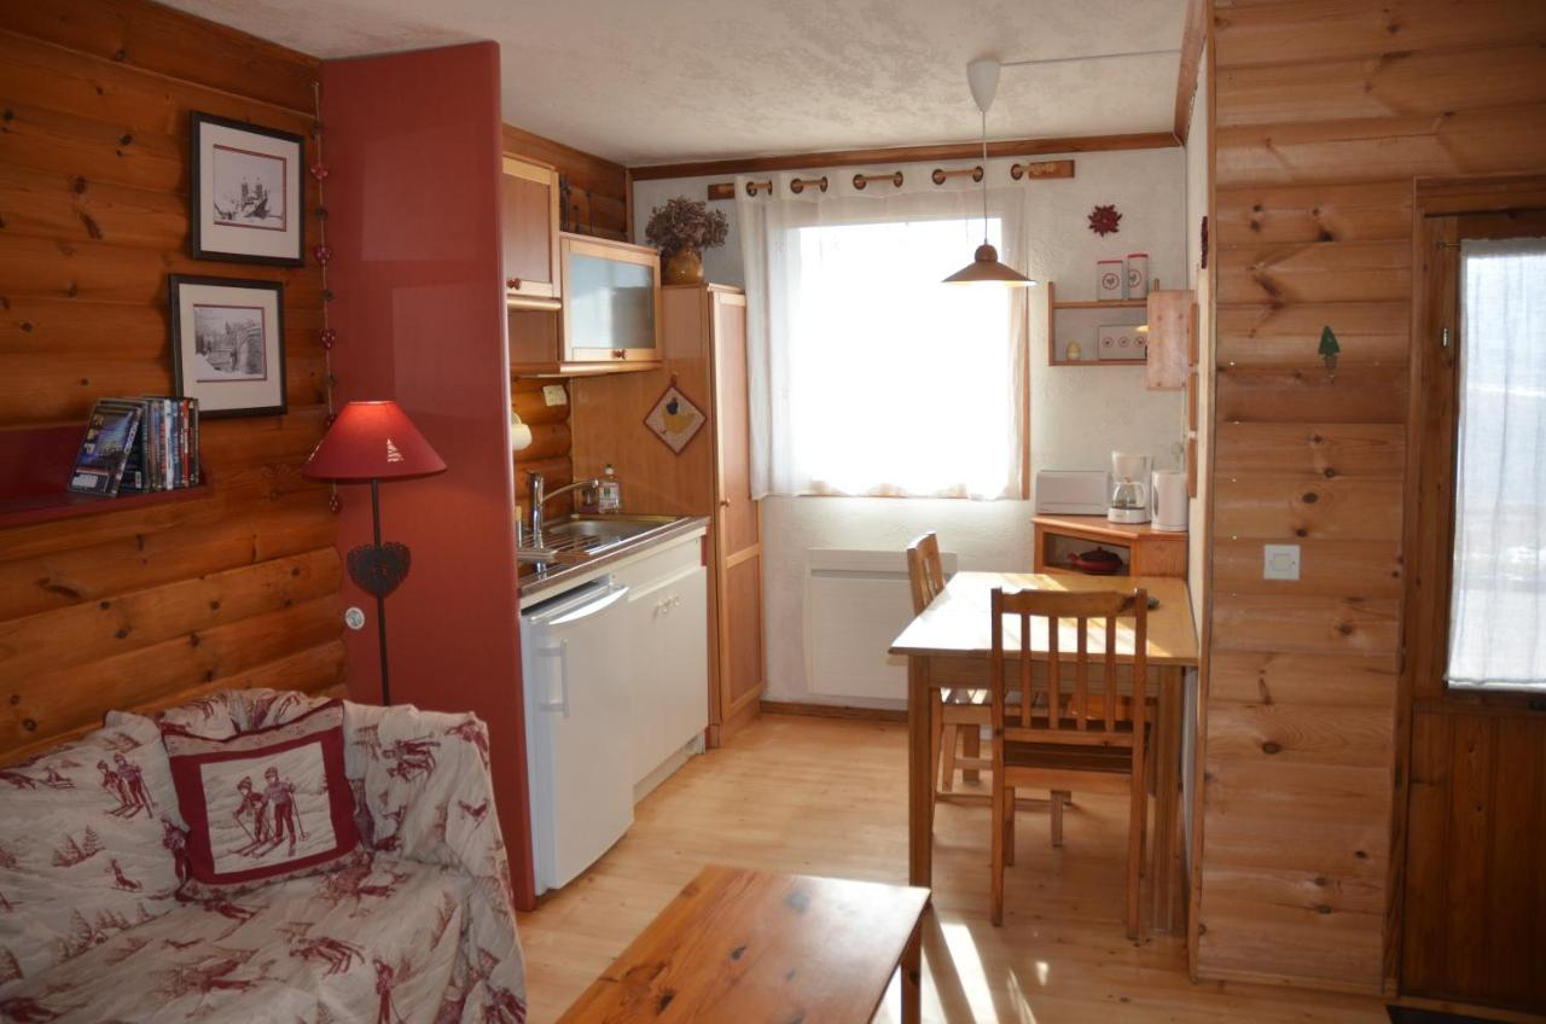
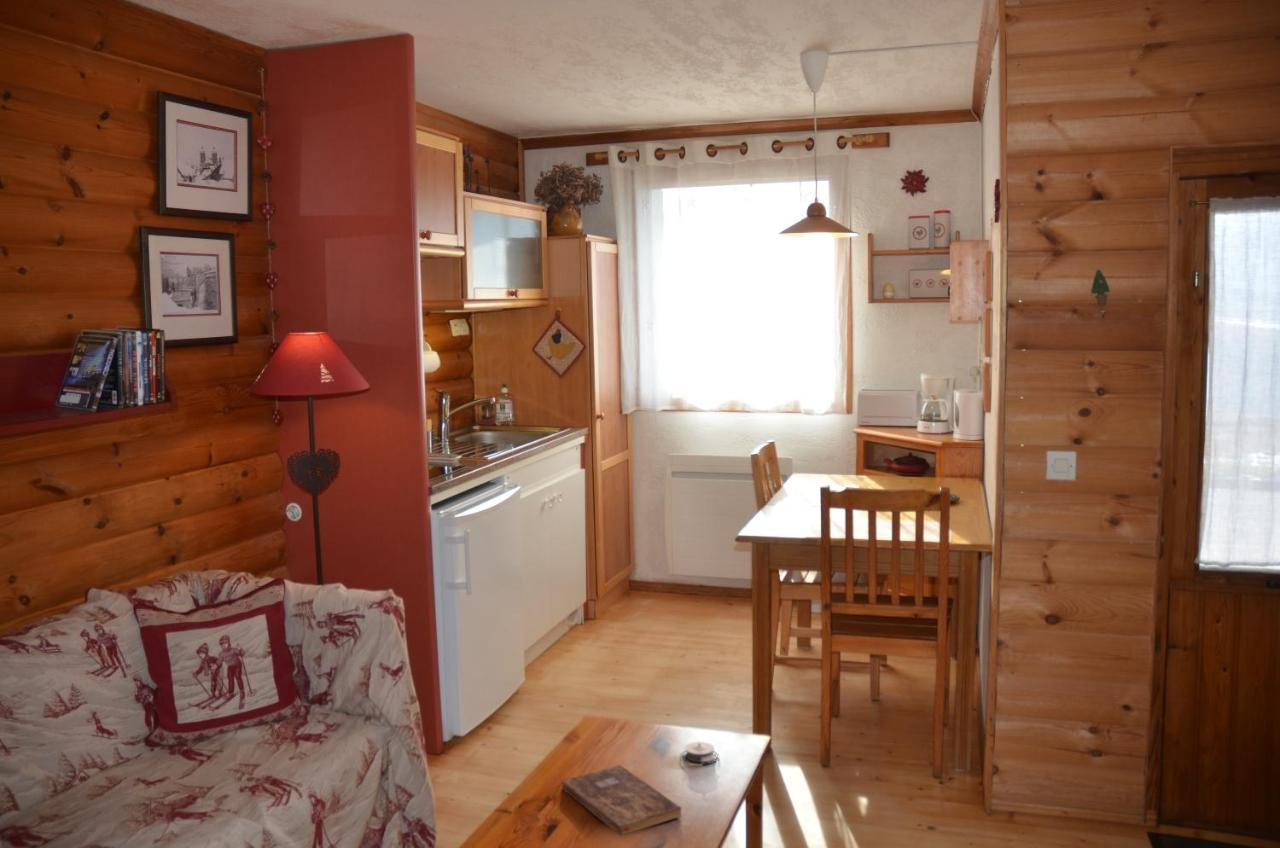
+ architectural model (699, 749)
+ bible (621, 799)
